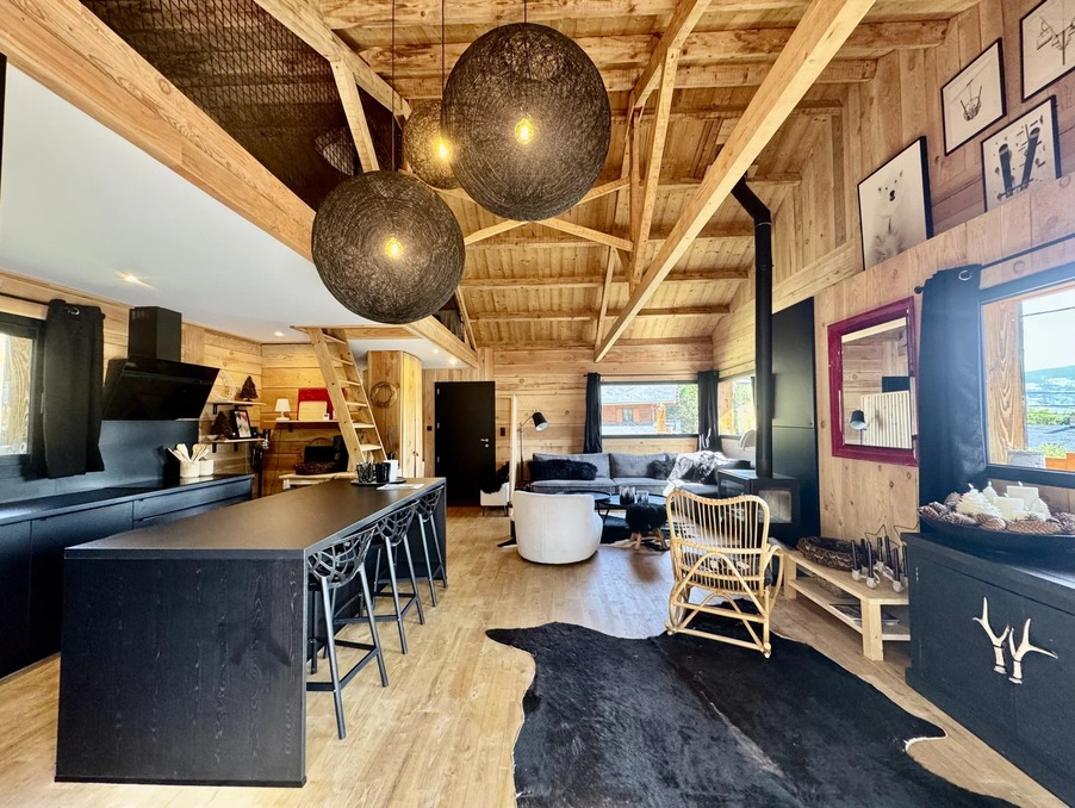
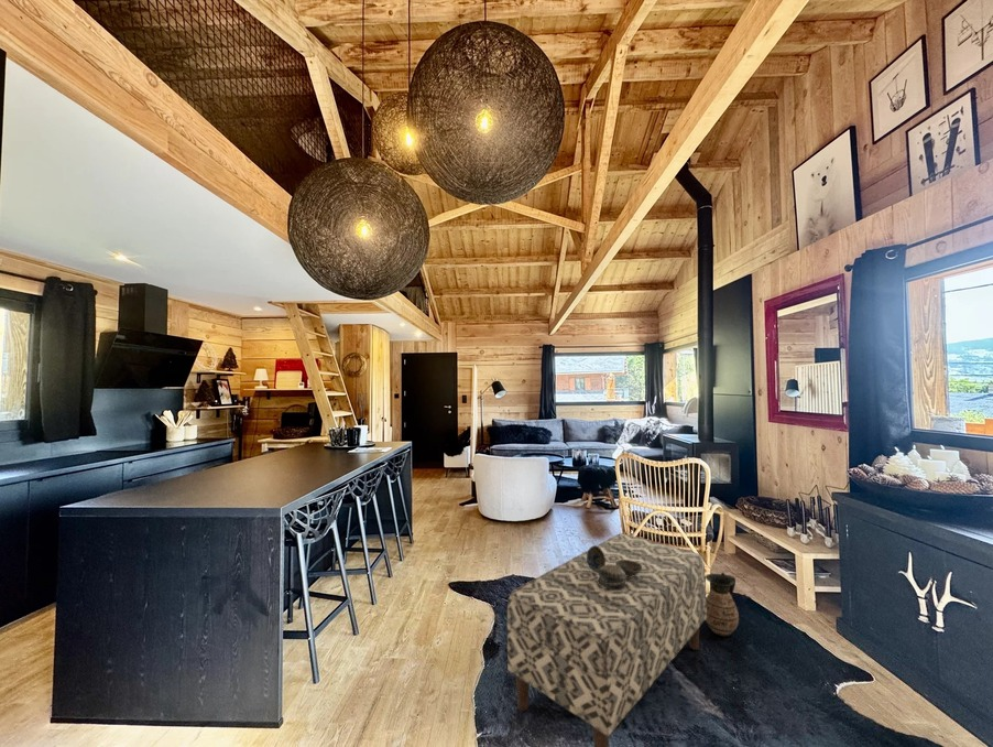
+ decorative bowl (612, 564)
+ bench (615, 622)
+ ceramic jug (720, 603)
